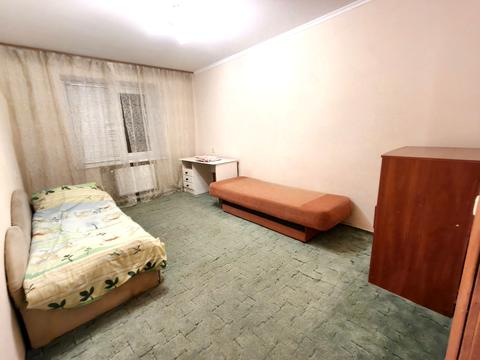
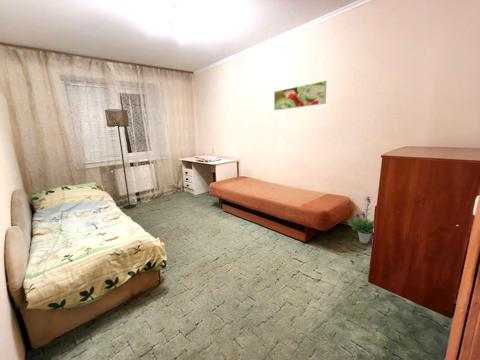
+ floor lamp (123, 160)
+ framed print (297, 97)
+ potted plant (365, 220)
